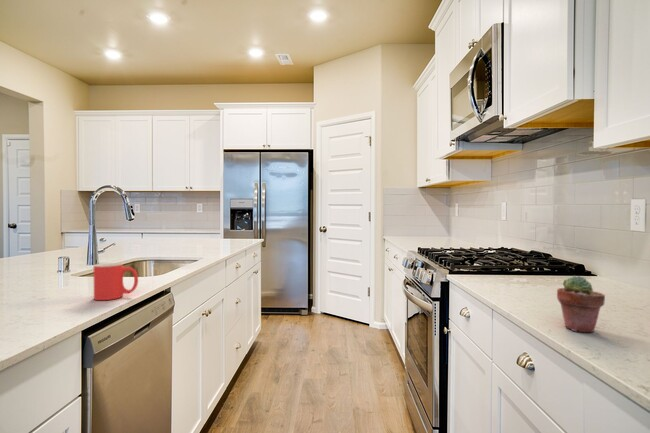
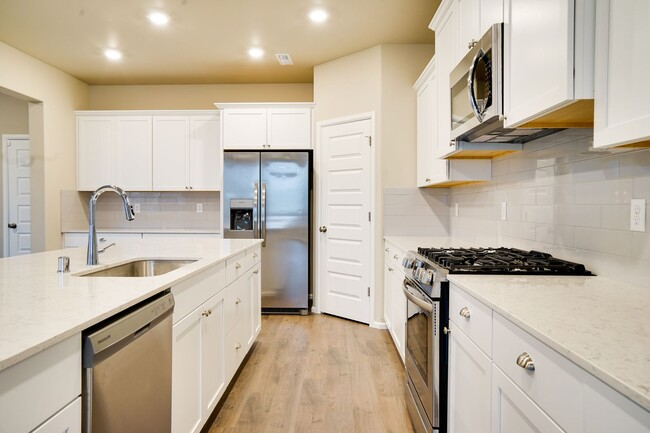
- potted succulent (579, 302)
- mug (116, 280)
